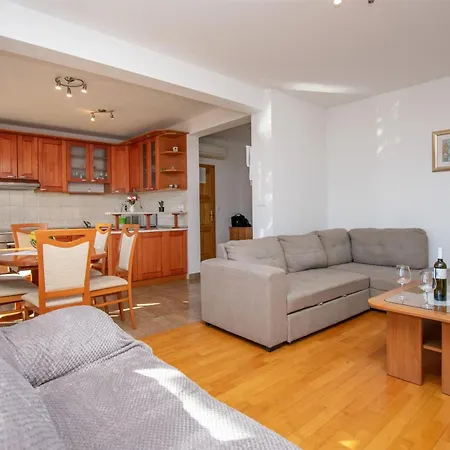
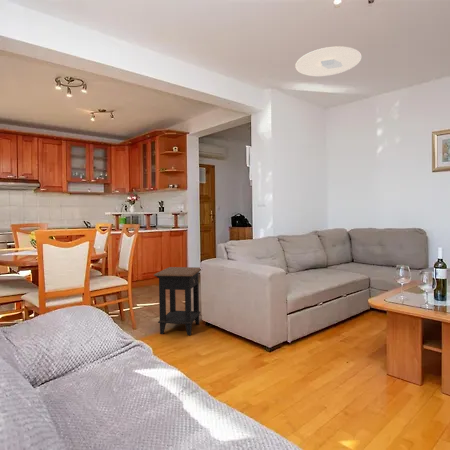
+ ceiling light (327, 59)
+ side table (175, 299)
